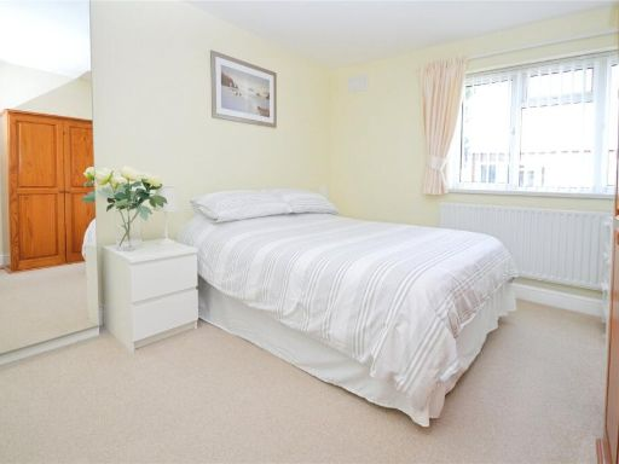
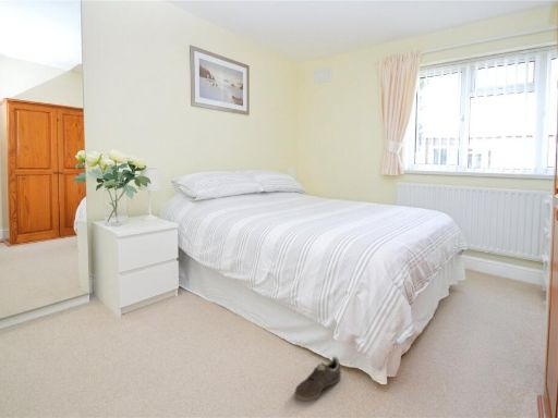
+ sneaker (317, 376)
